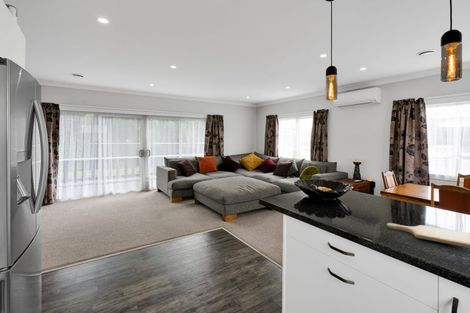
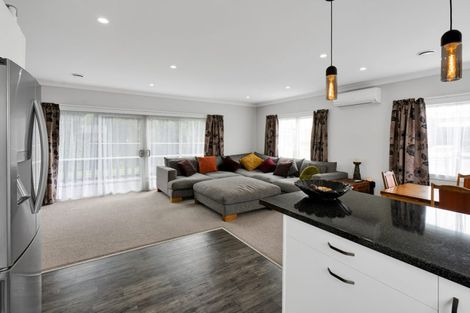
- chopping board (440, 234)
